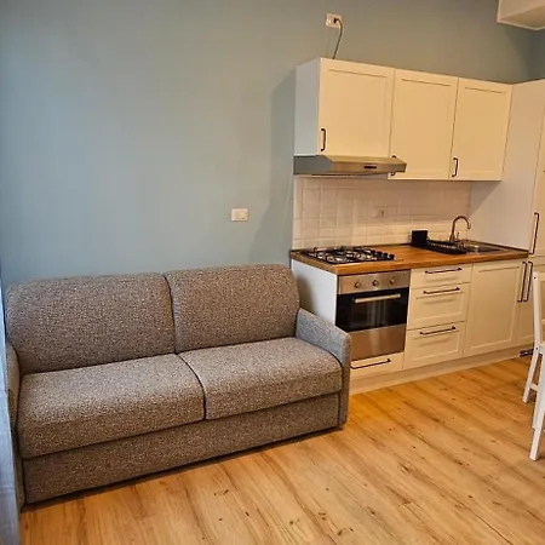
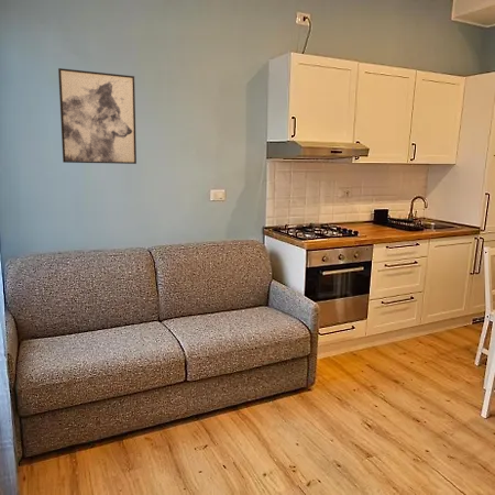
+ wall art (99, 118)
